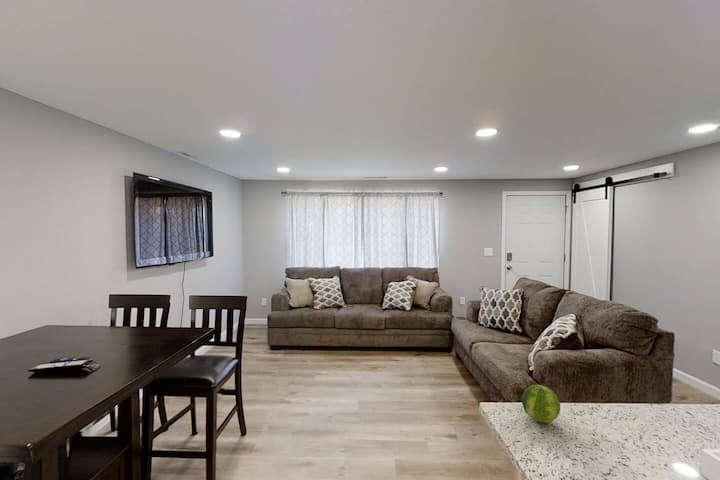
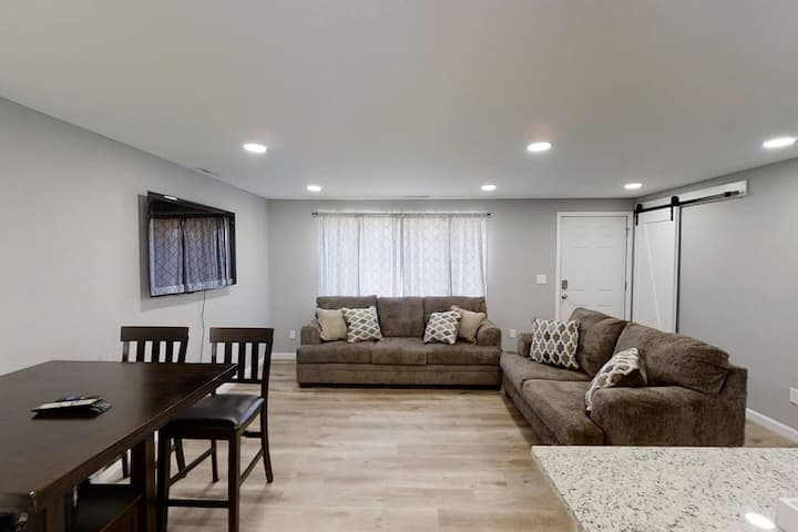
- fruit (540, 403)
